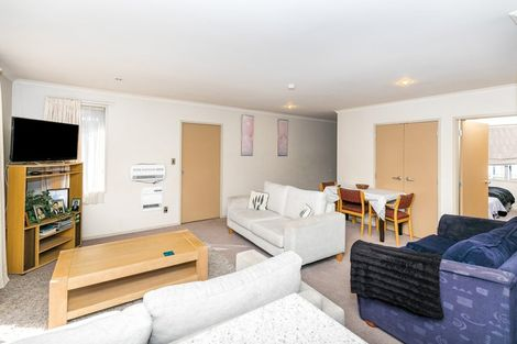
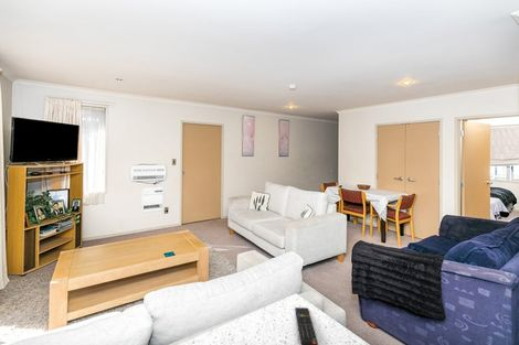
+ remote control (305, 326)
